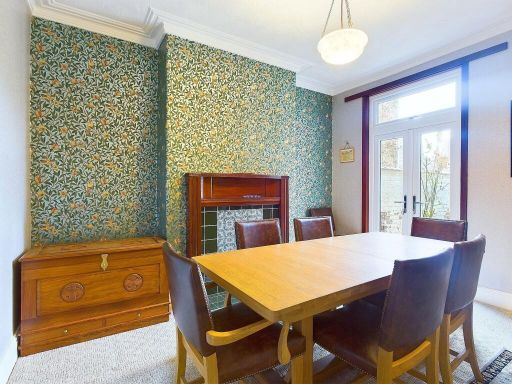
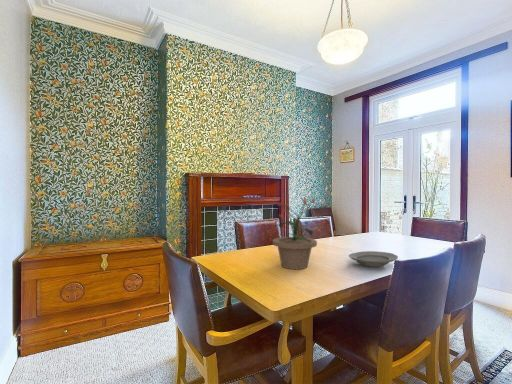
+ potted plant (297, 230)
+ plate (372, 259)
